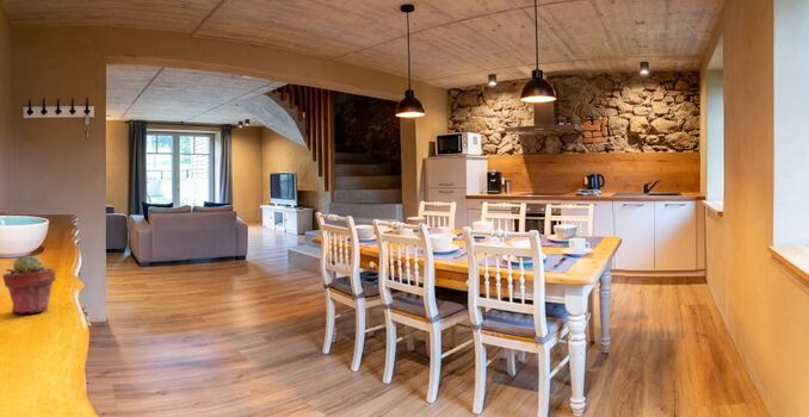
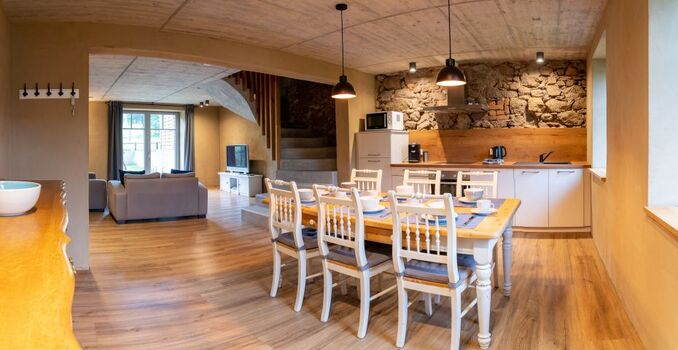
- potted succulent (30, 282)
